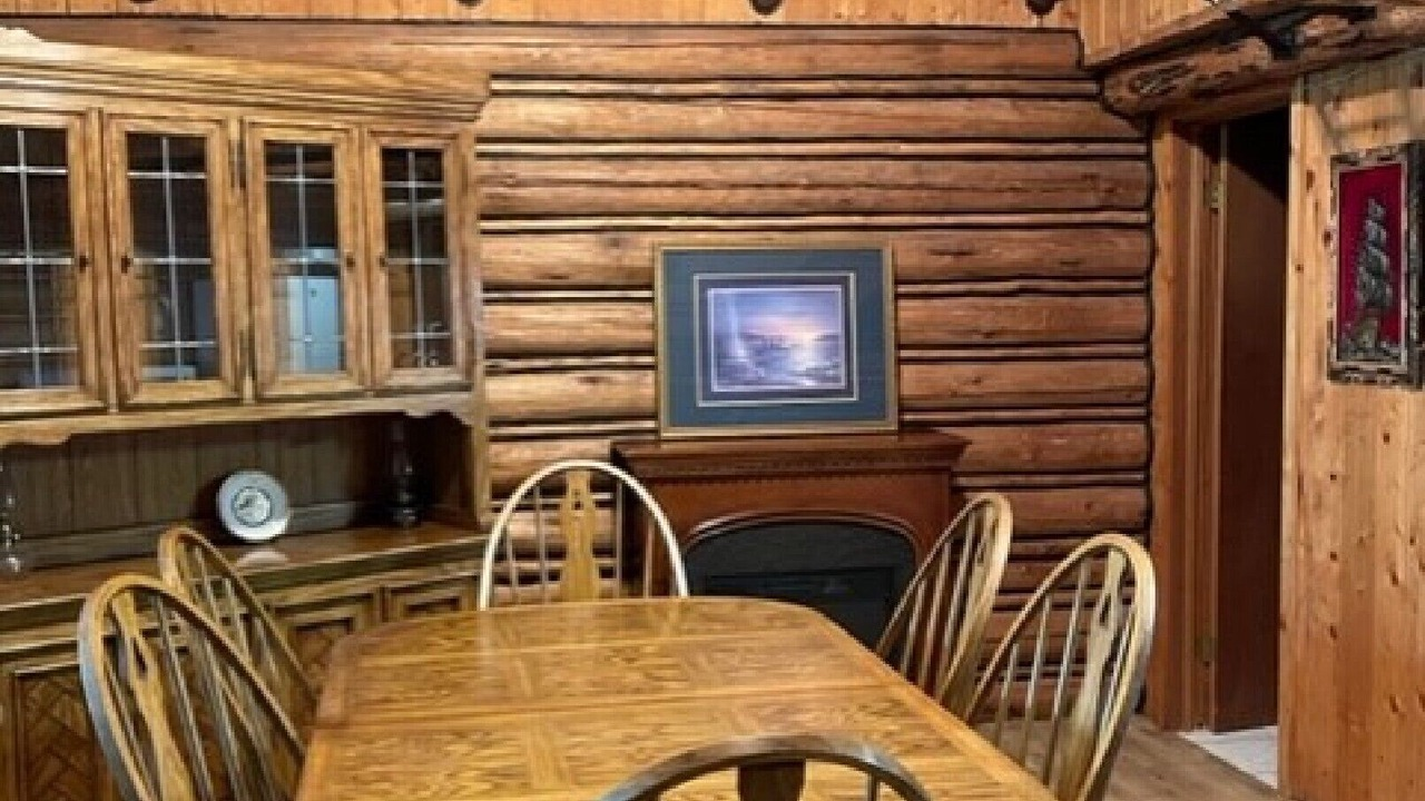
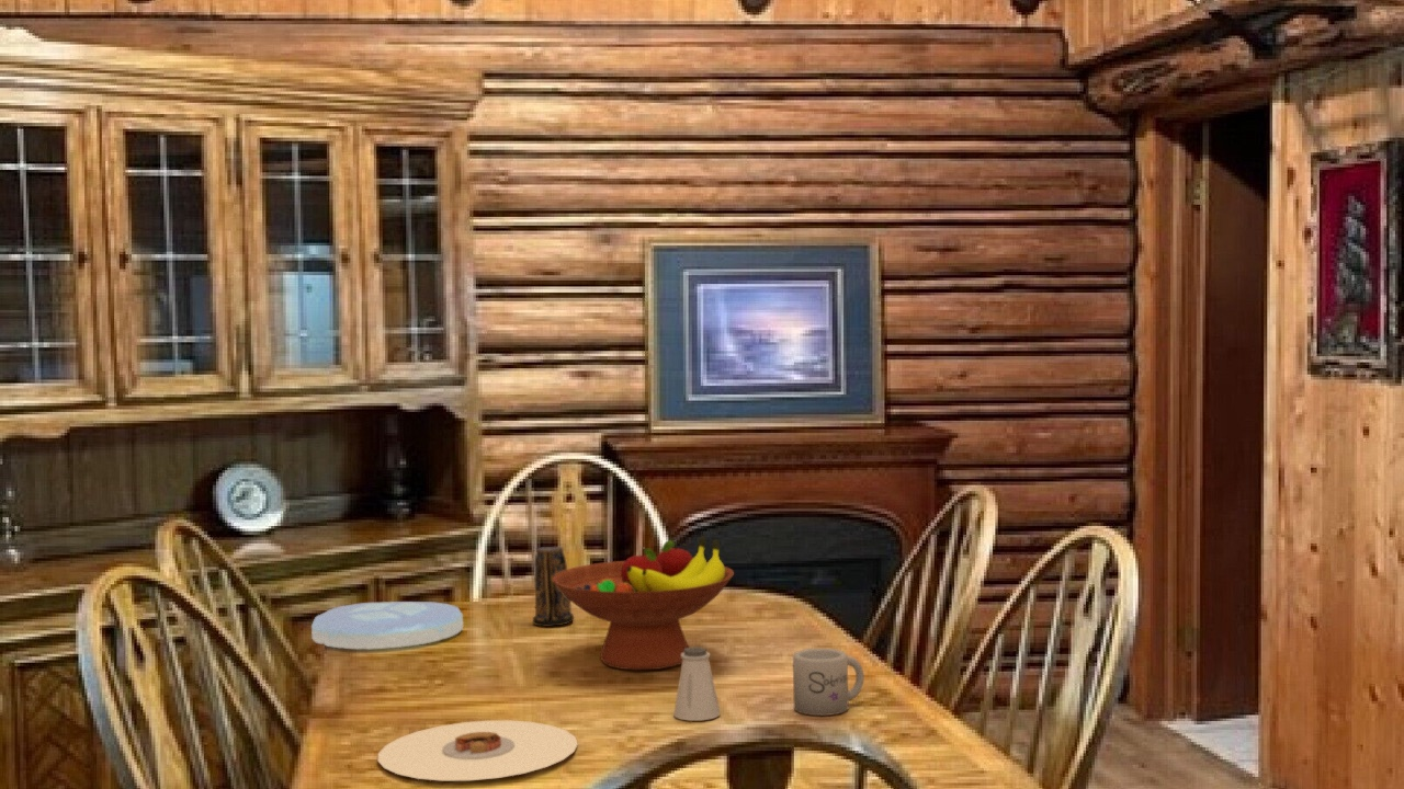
+ fruit bowl (643, 601)
+ saltshaker (695, 682)
+ mug (829, 678)
+ plate (478, 742)
+ candle (552, 584)
+ plate (388, 619)
